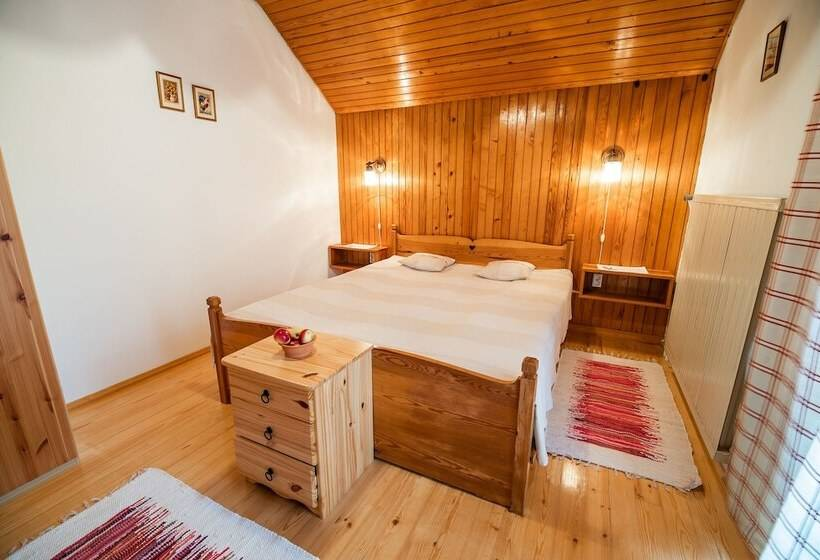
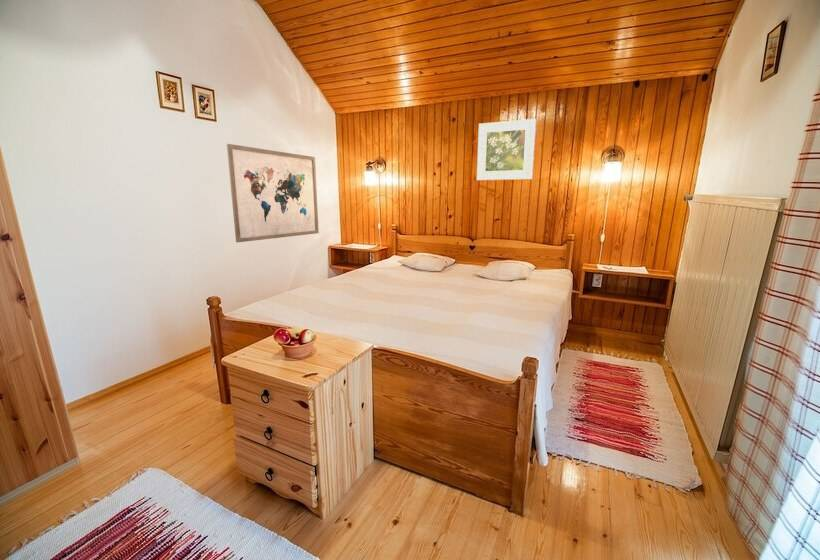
+ wall art (279, 195)
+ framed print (505, 151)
